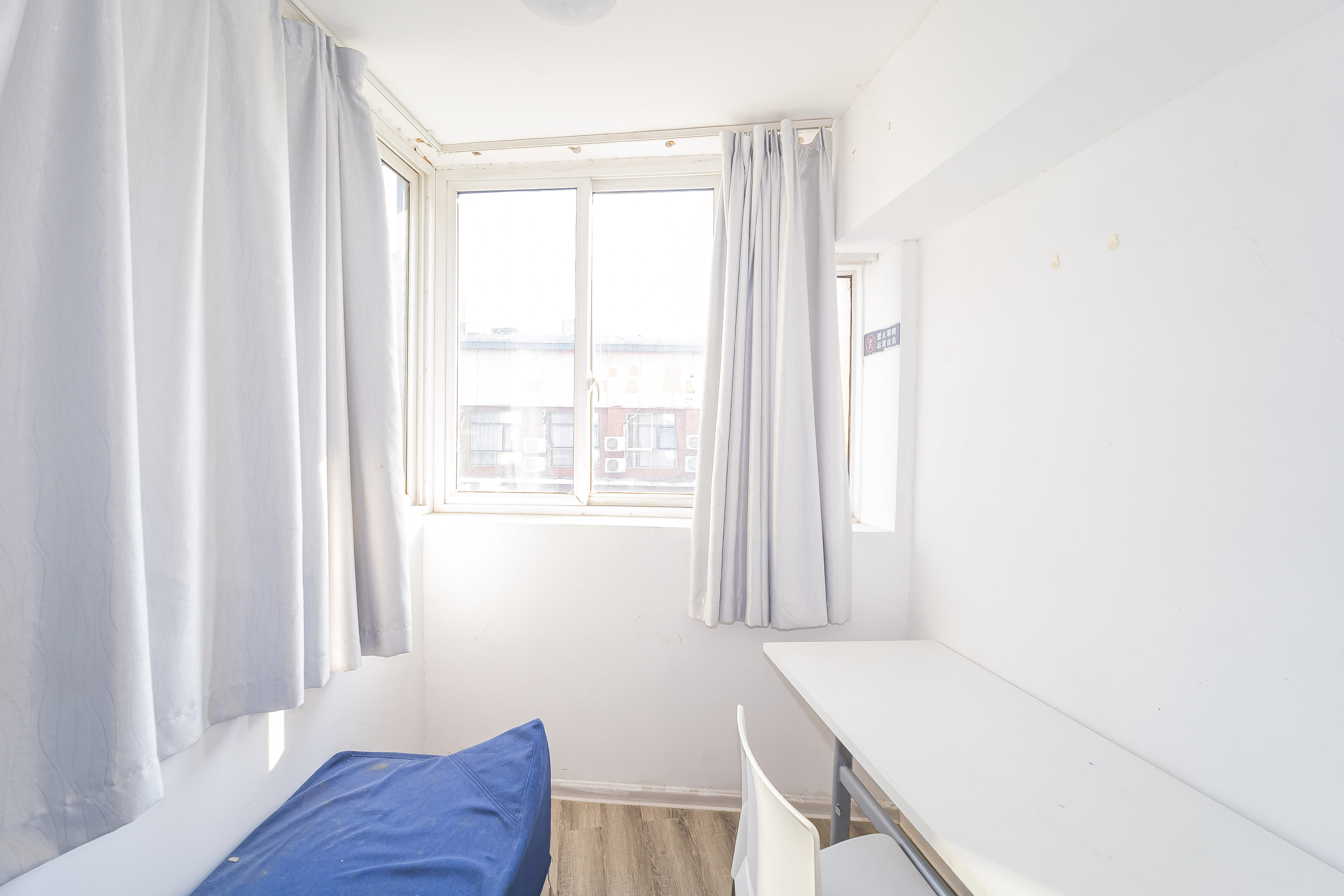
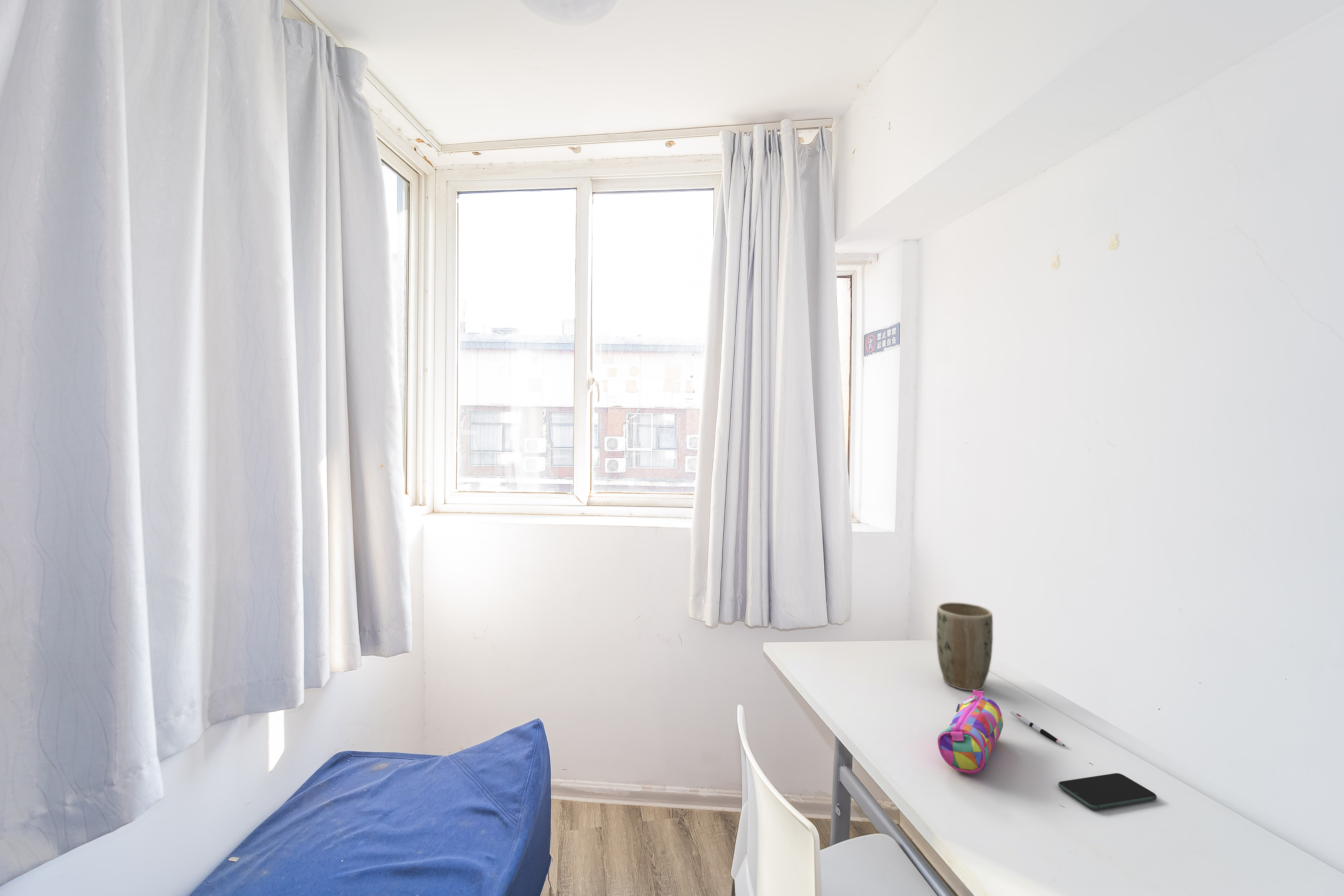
+ pen (1037, 728)
+ pencil case (972, 730)
+ smartphone (1106, 790)
+ plant pot (964, 646)
